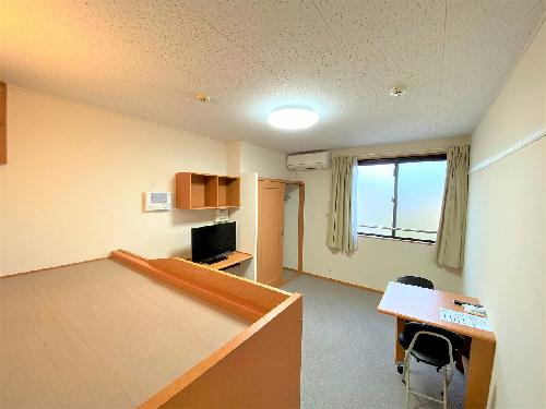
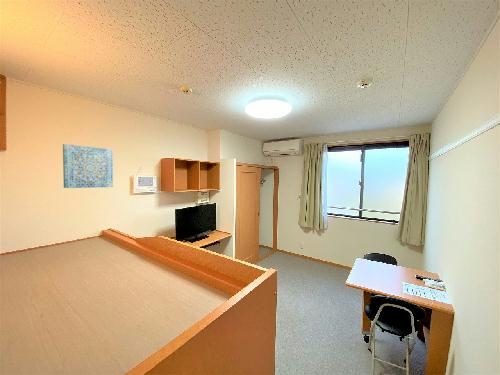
+ wall art (89, 167)
